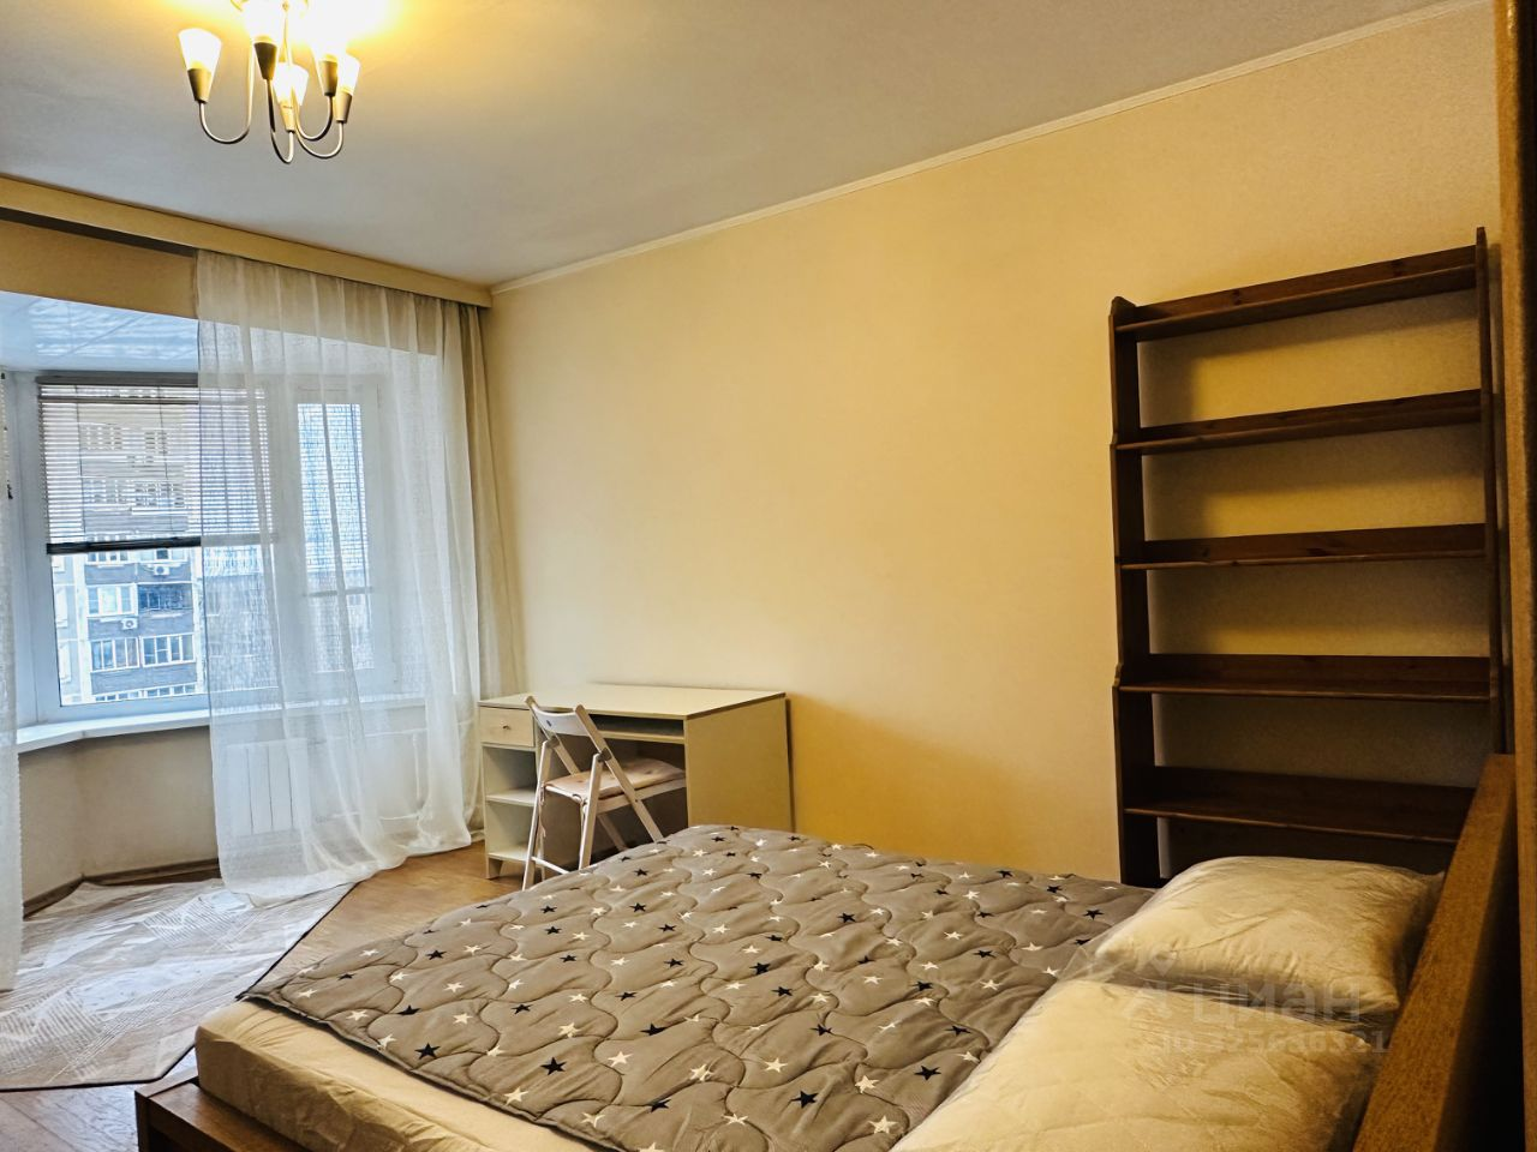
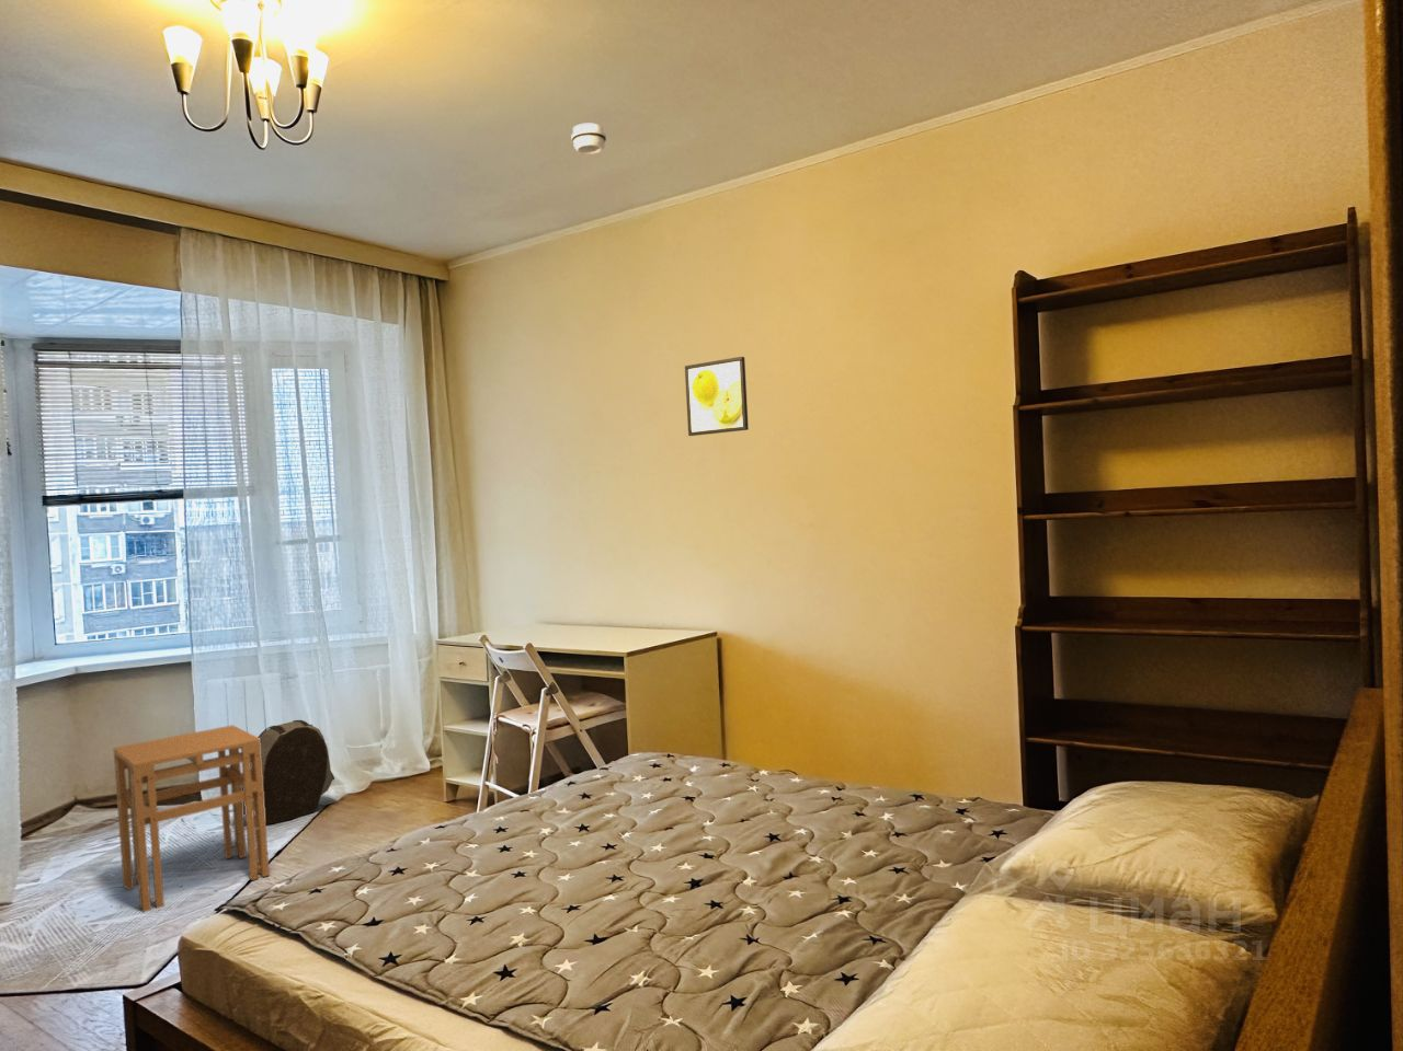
+ backpack (284, 768)
+ stool (191, 811)
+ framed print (716, 396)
+ smoke detector (589, 139)
